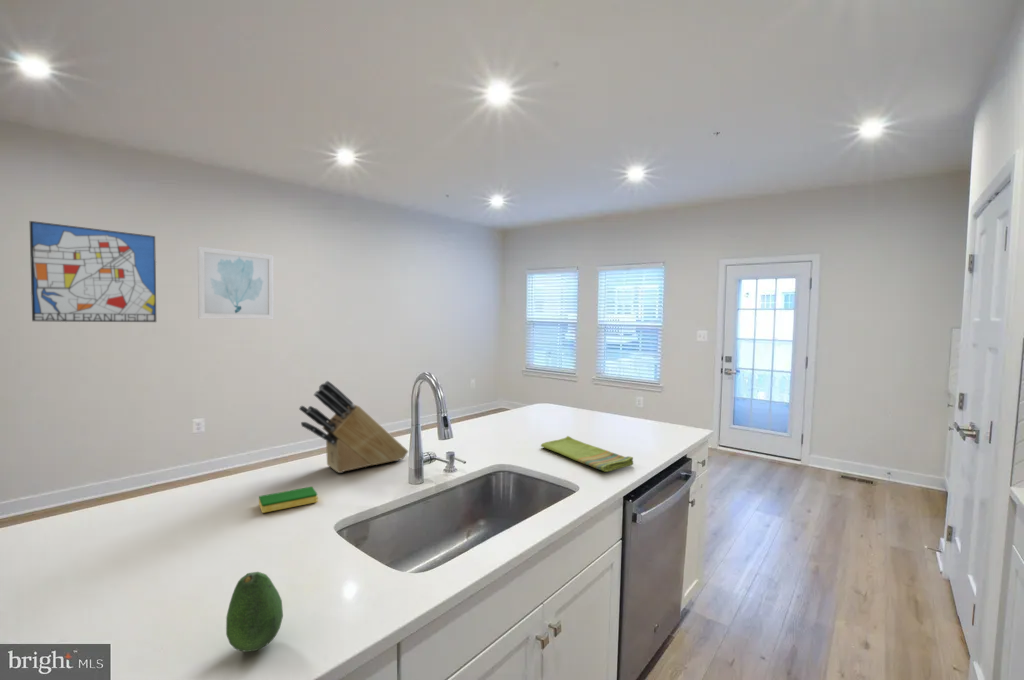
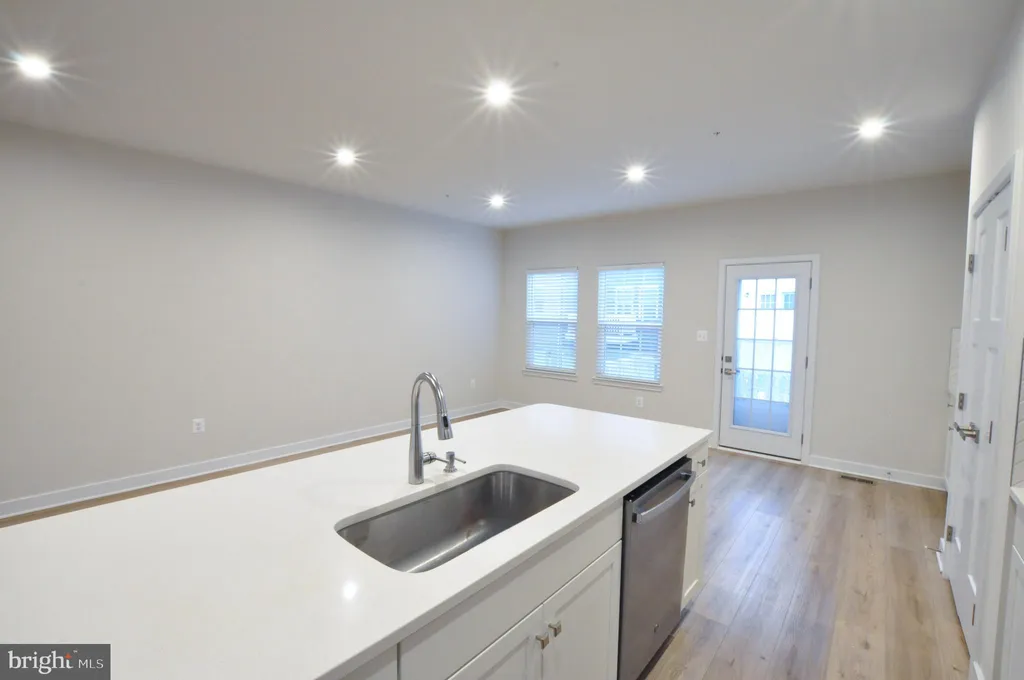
- wall art (98, 275)
- fruit (255, 610)
- dish sponge (288, 499)
- wall art (237, 285)
- dish towel (584, 451)
- knife block (355, 421)
